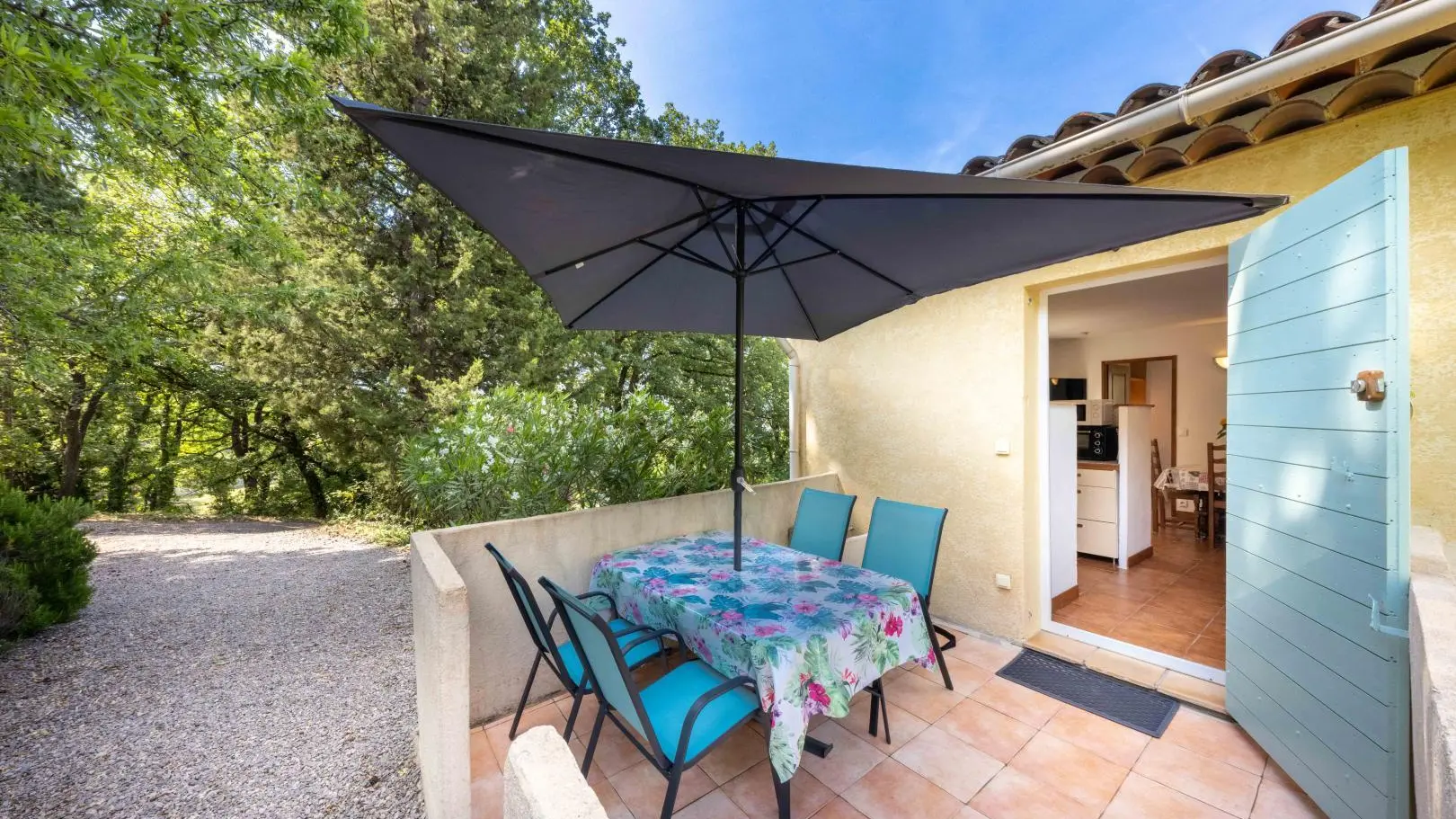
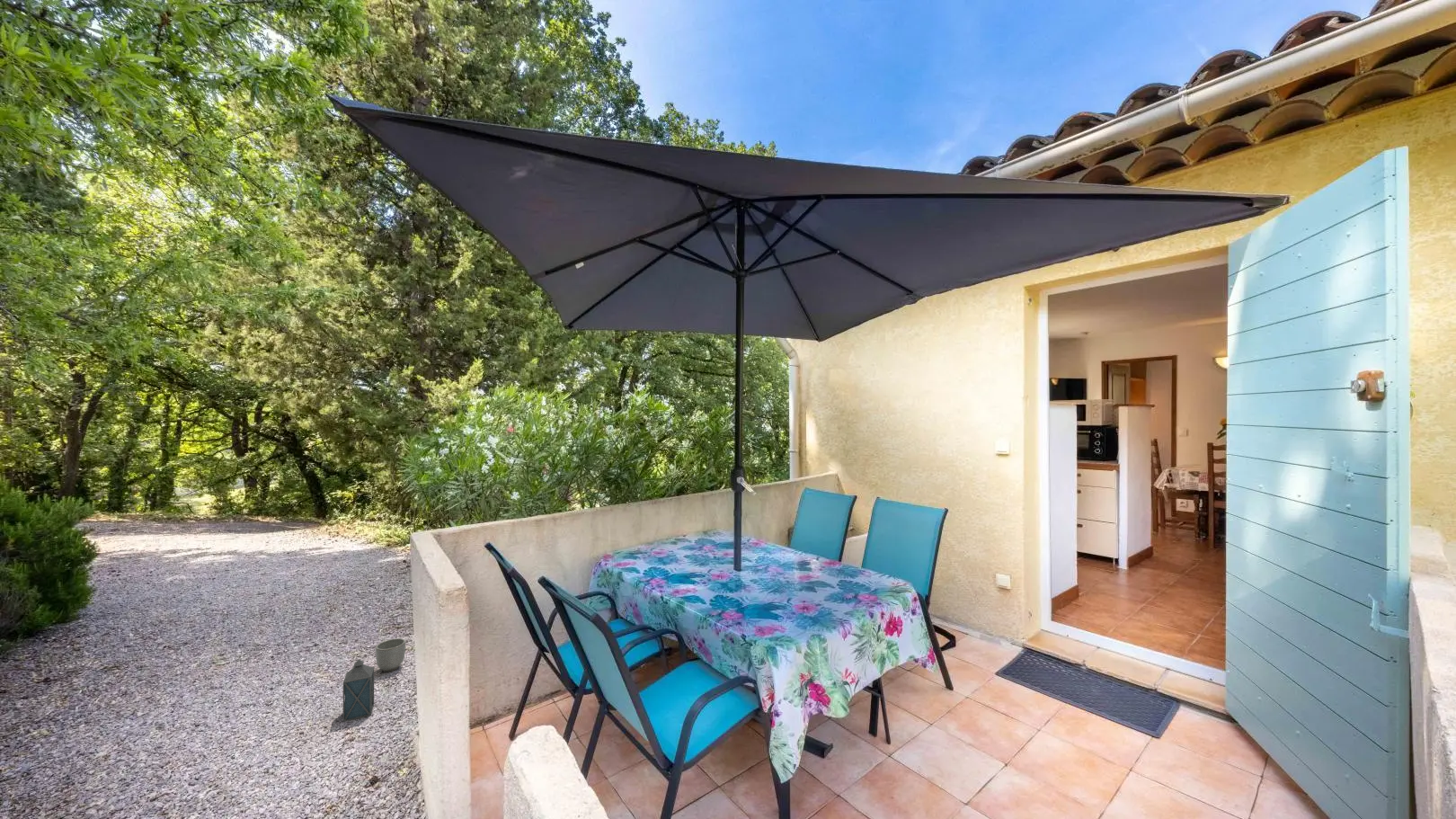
+ planter (390, 655)
+ lantern (359, 686)
